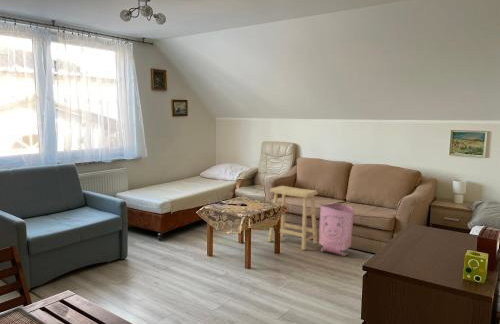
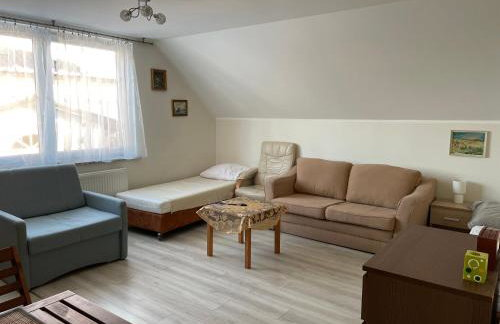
- bag (335, 229)
- stool (284, 216)
